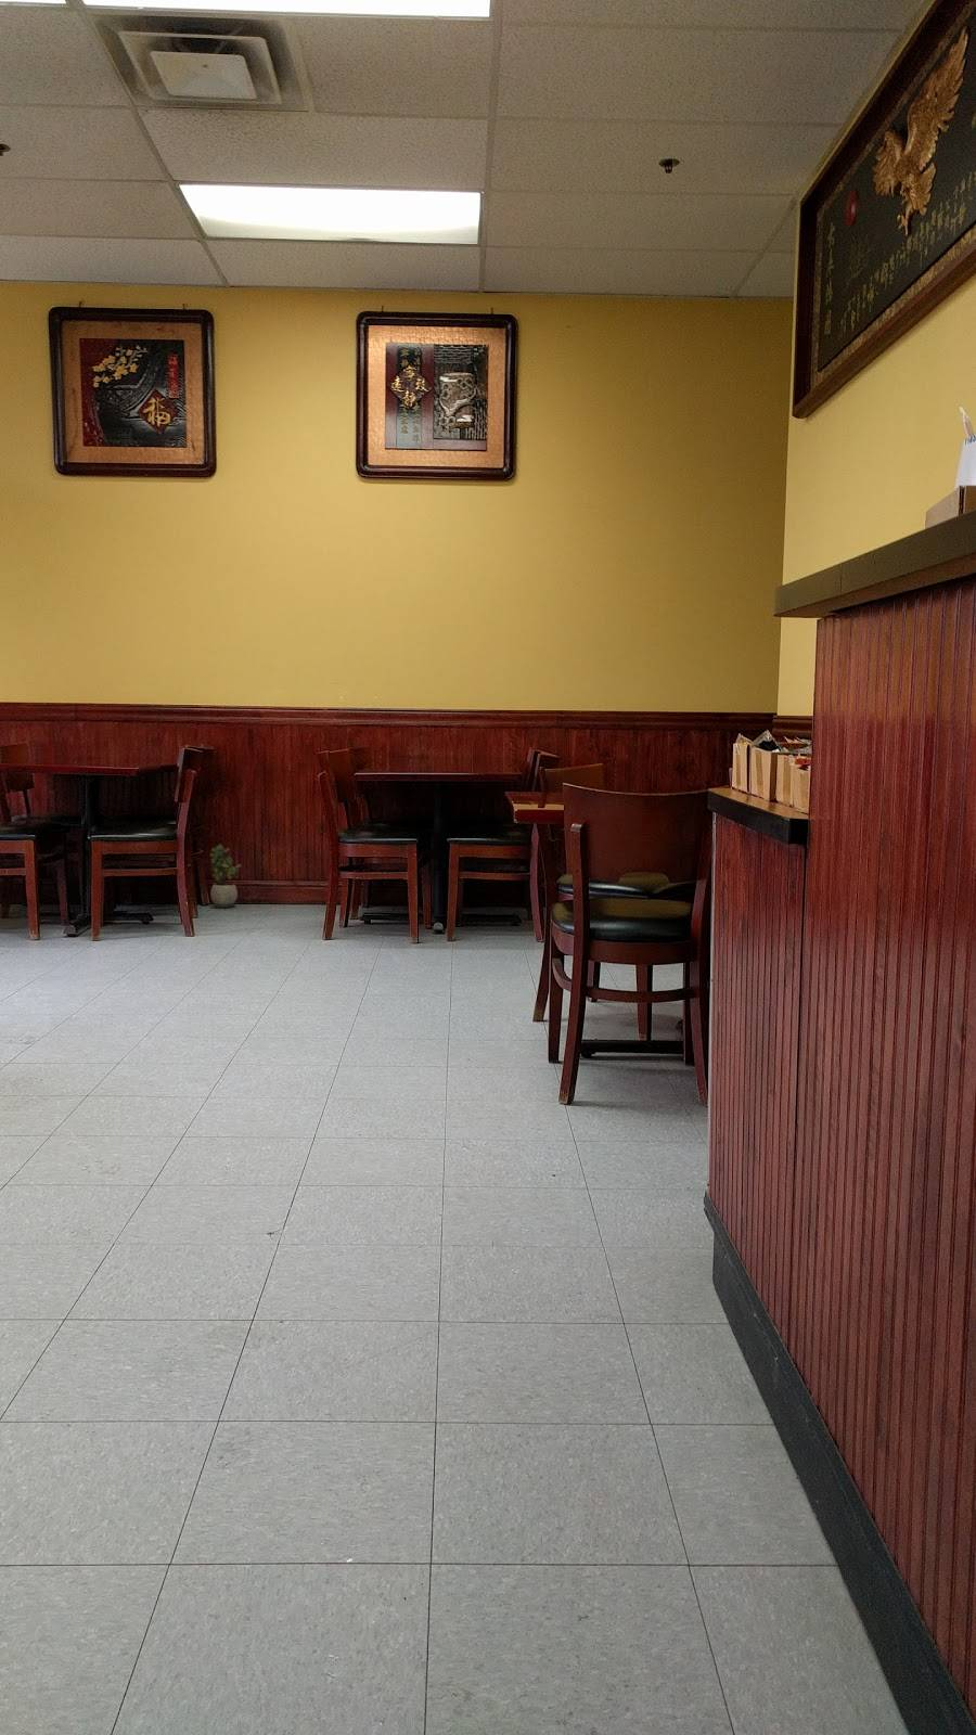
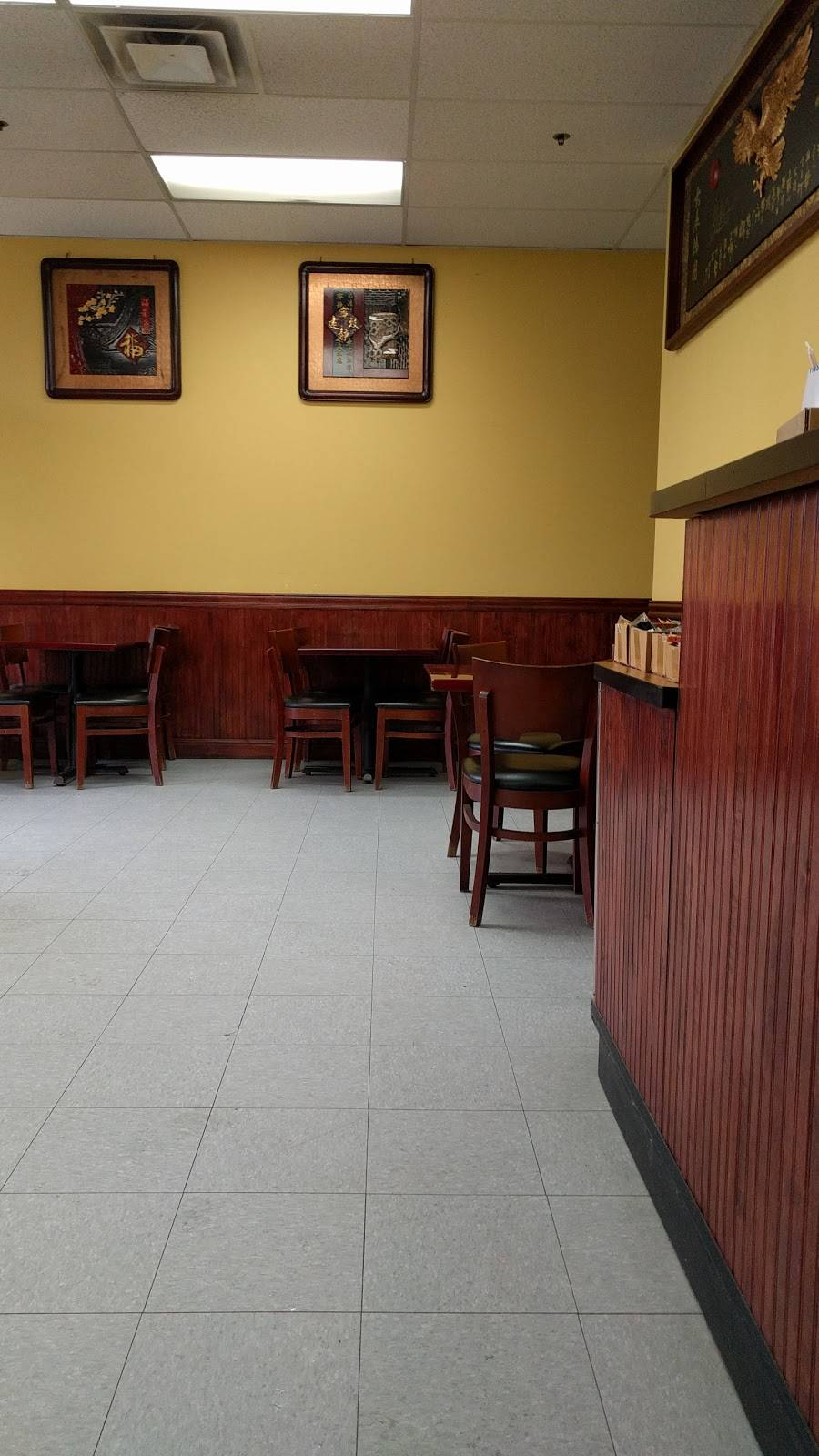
- potted plant (225, 875)
